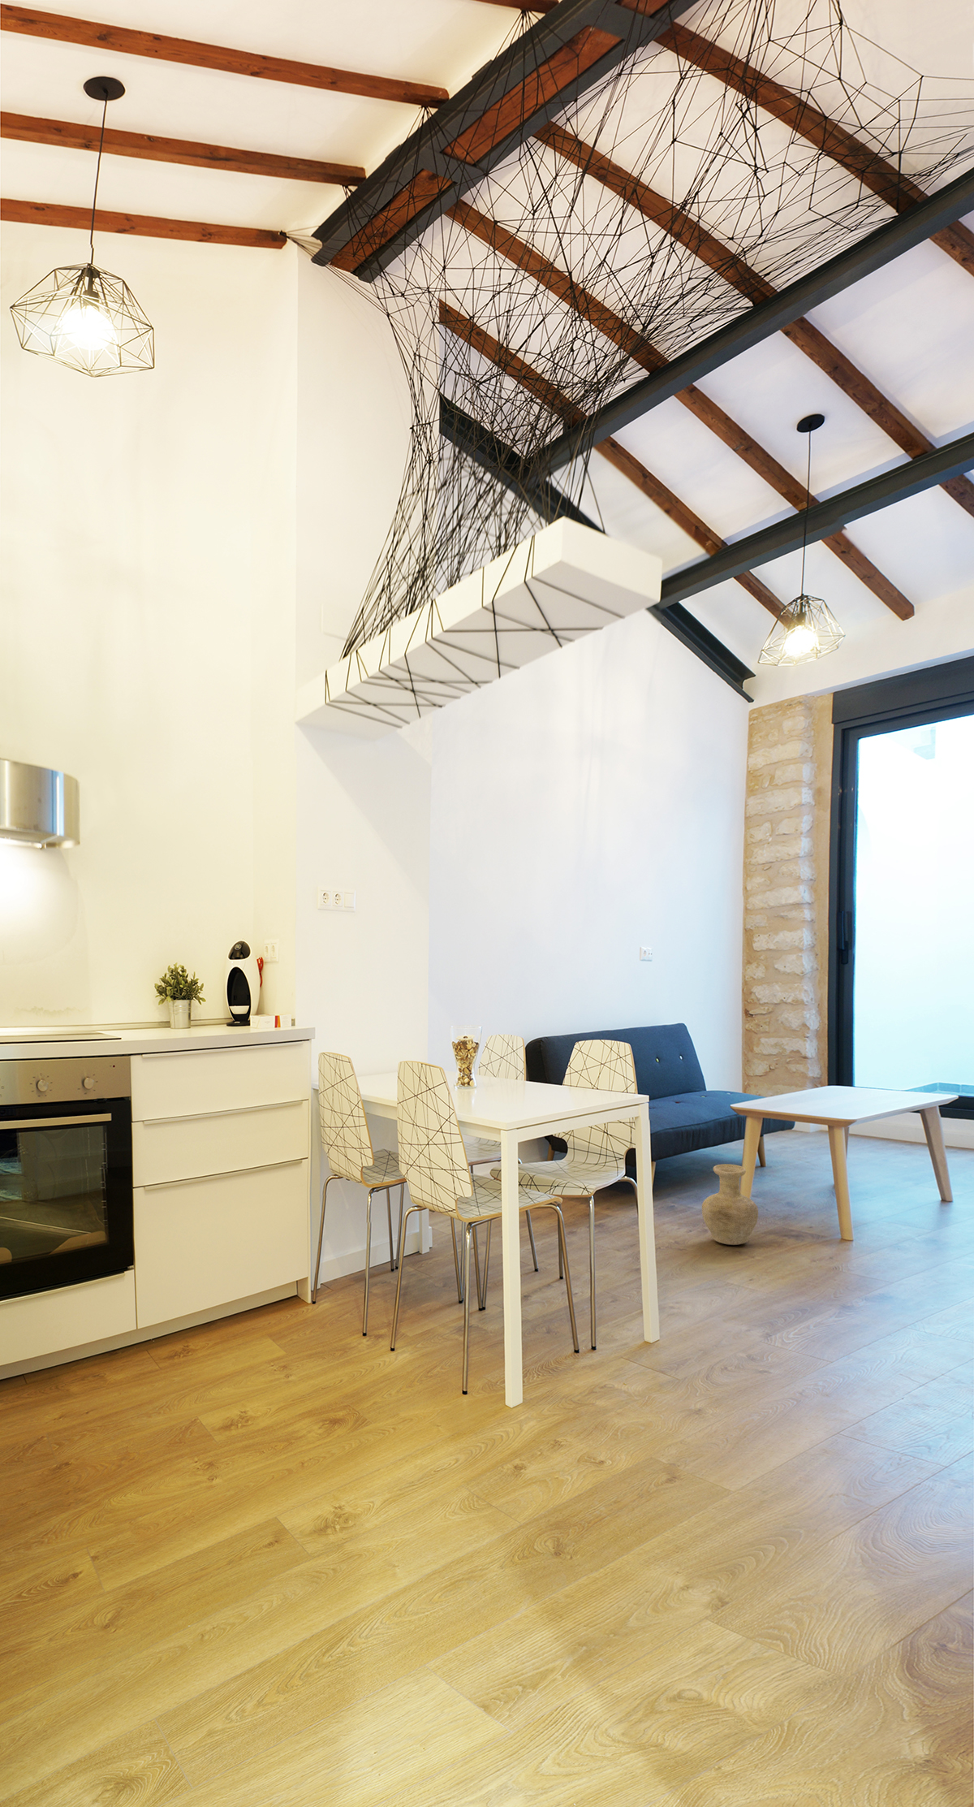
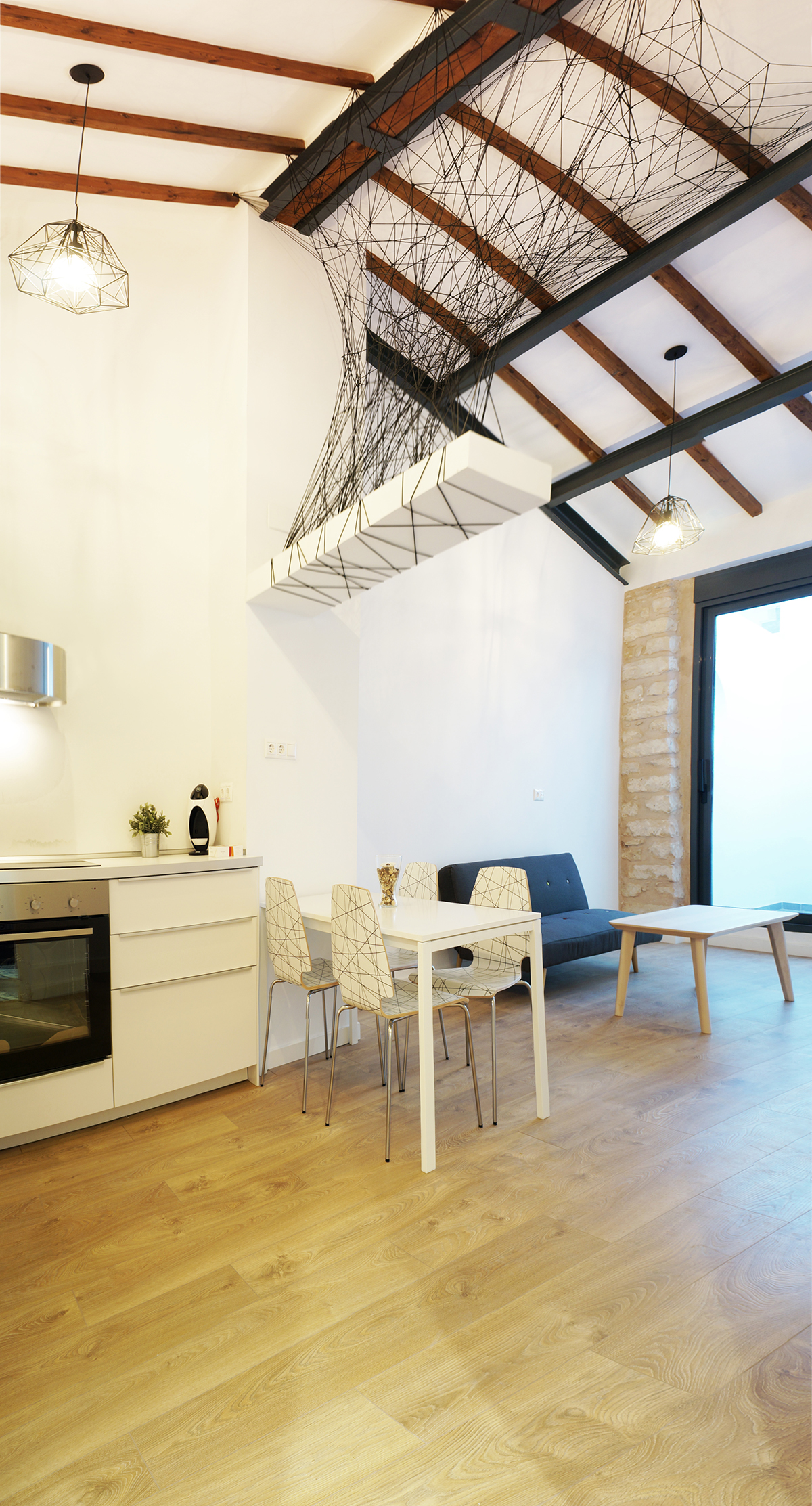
- vase (729, 1205)
